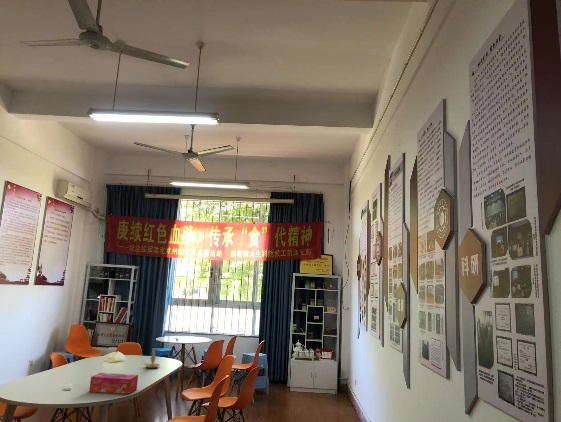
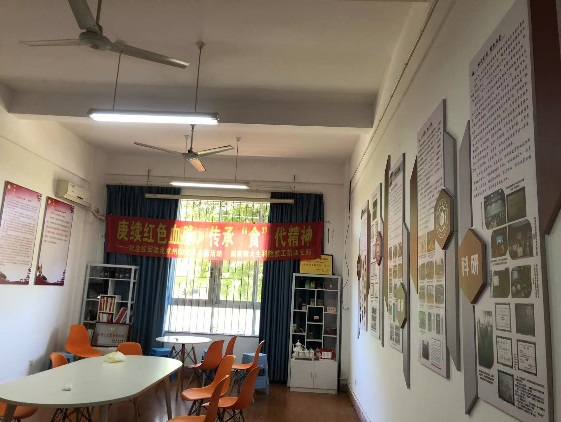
- tissue box (114, 383)
- candle (151, 357)
